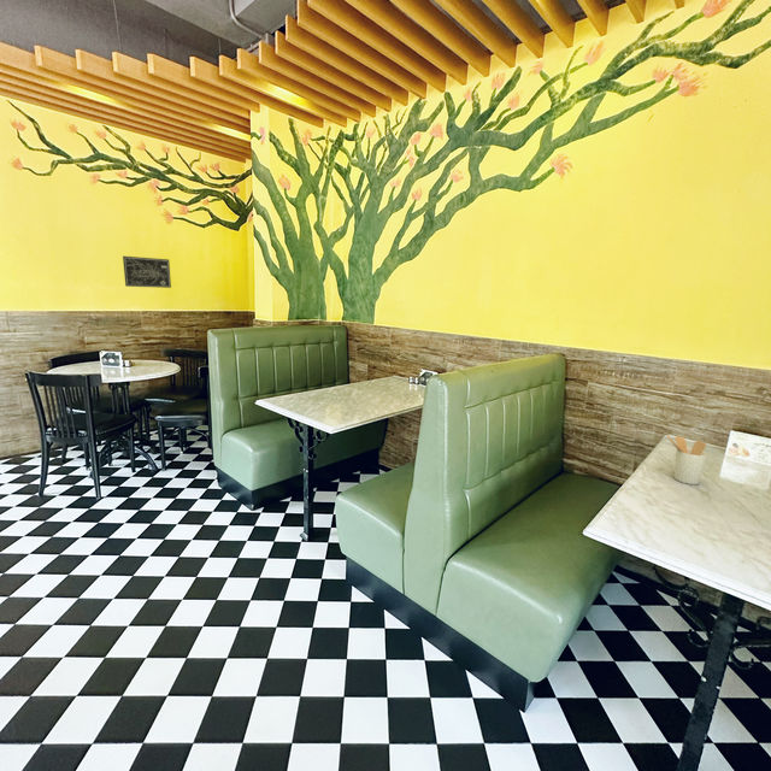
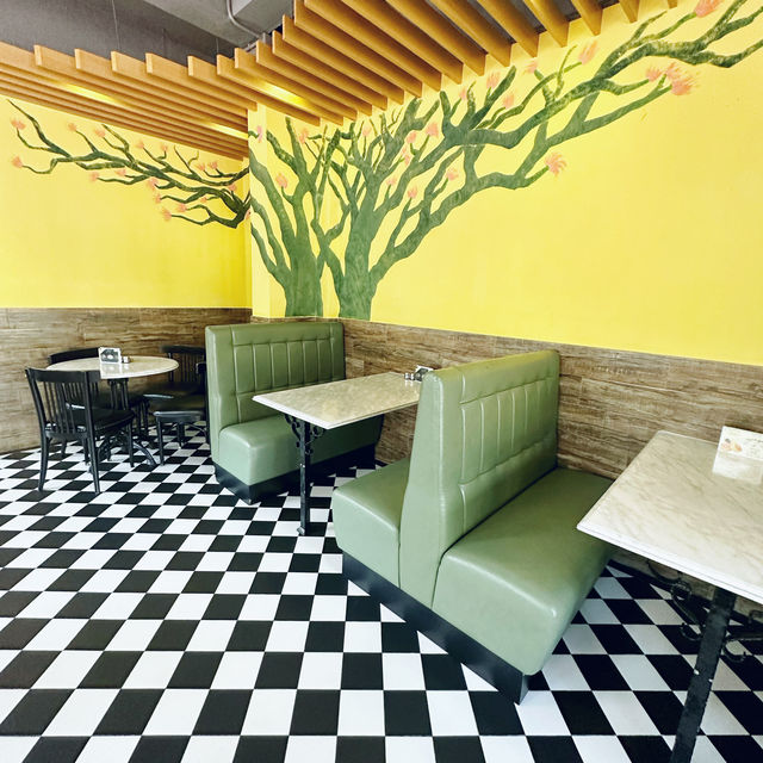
- wall art (147, 272)
- utensil holder (682, 458)
